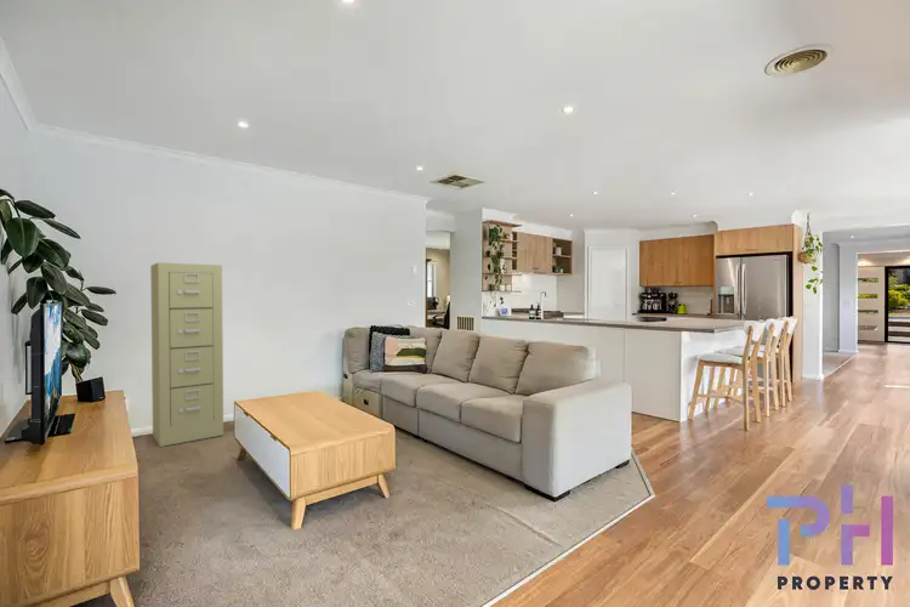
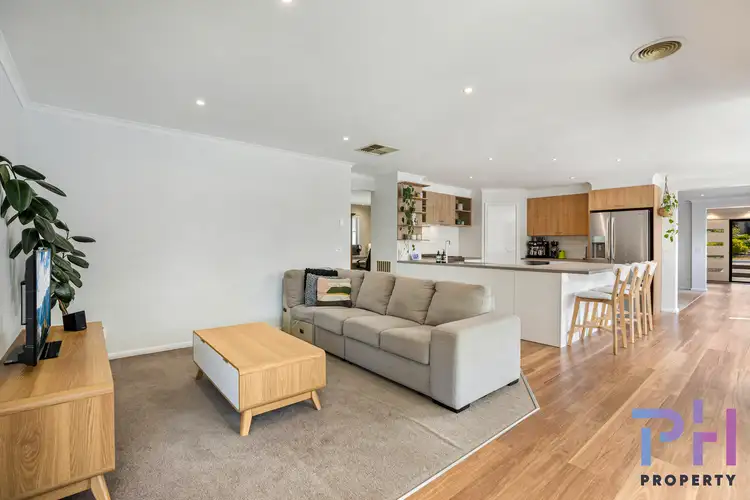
- filing cabinet (187, 350)
